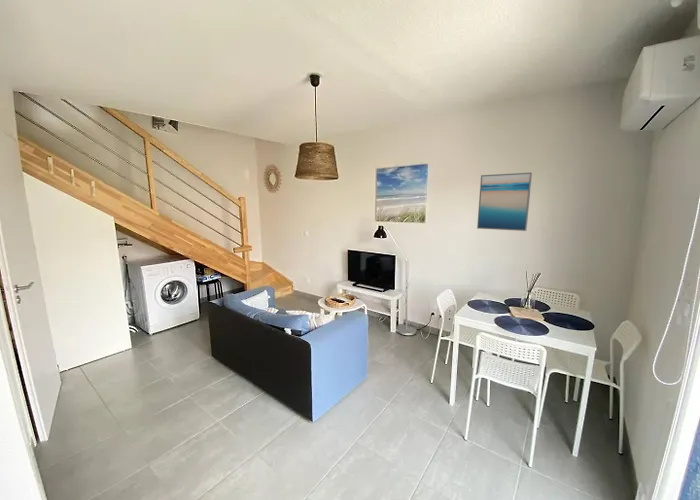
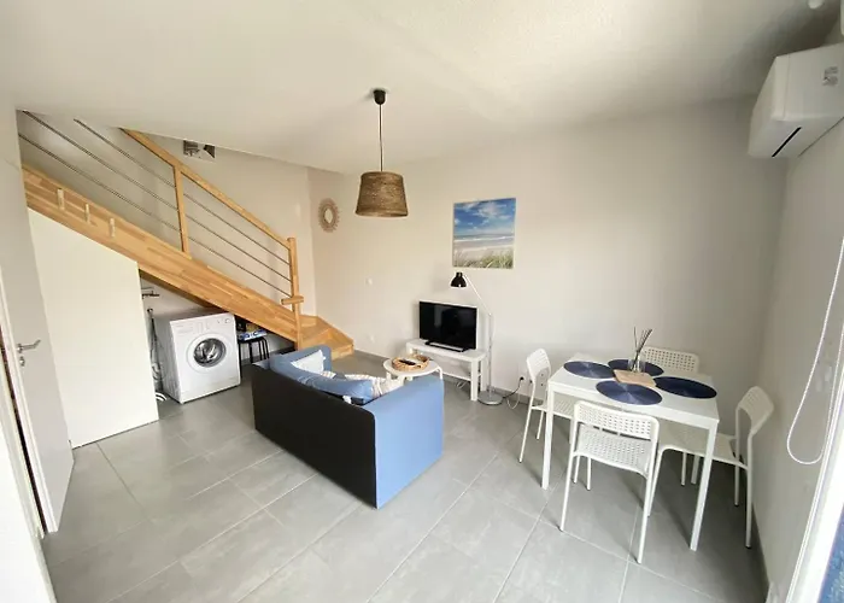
- wall art (503, 202)
